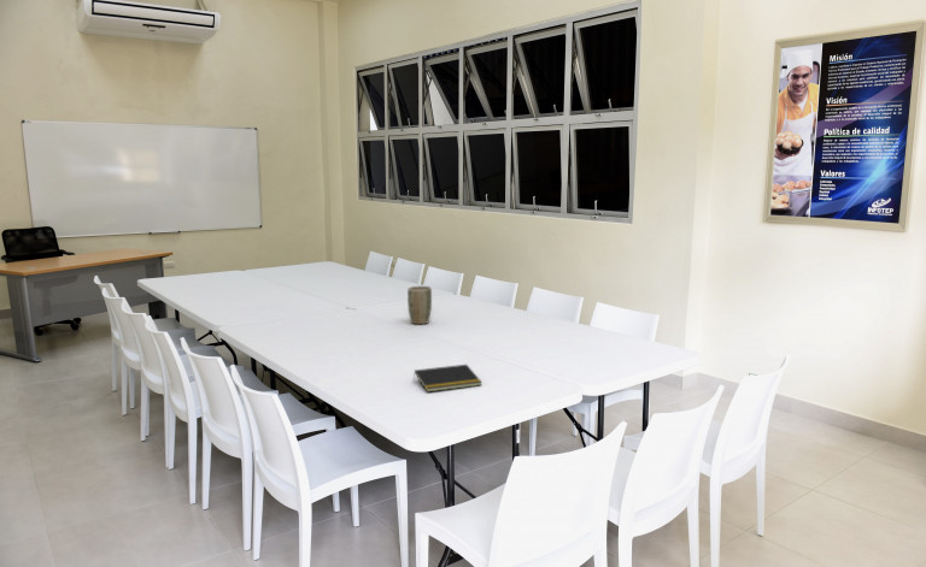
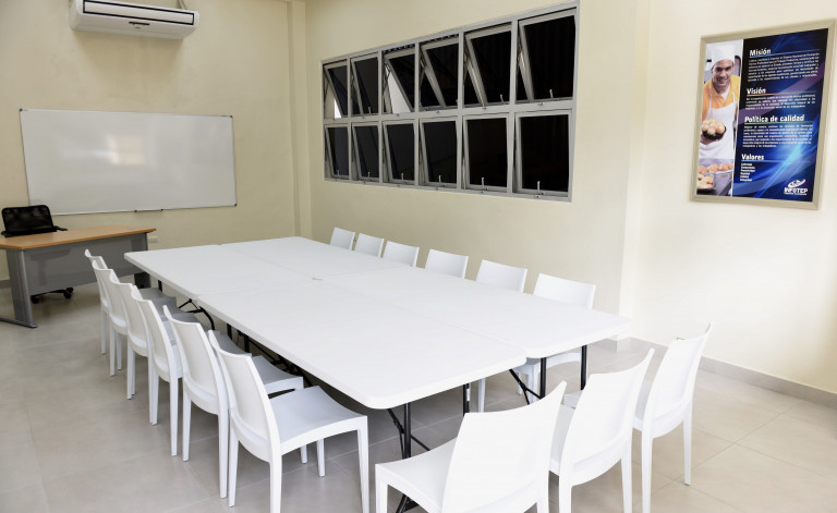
- notepad (447, 377)
- plant pot (420, 305)
